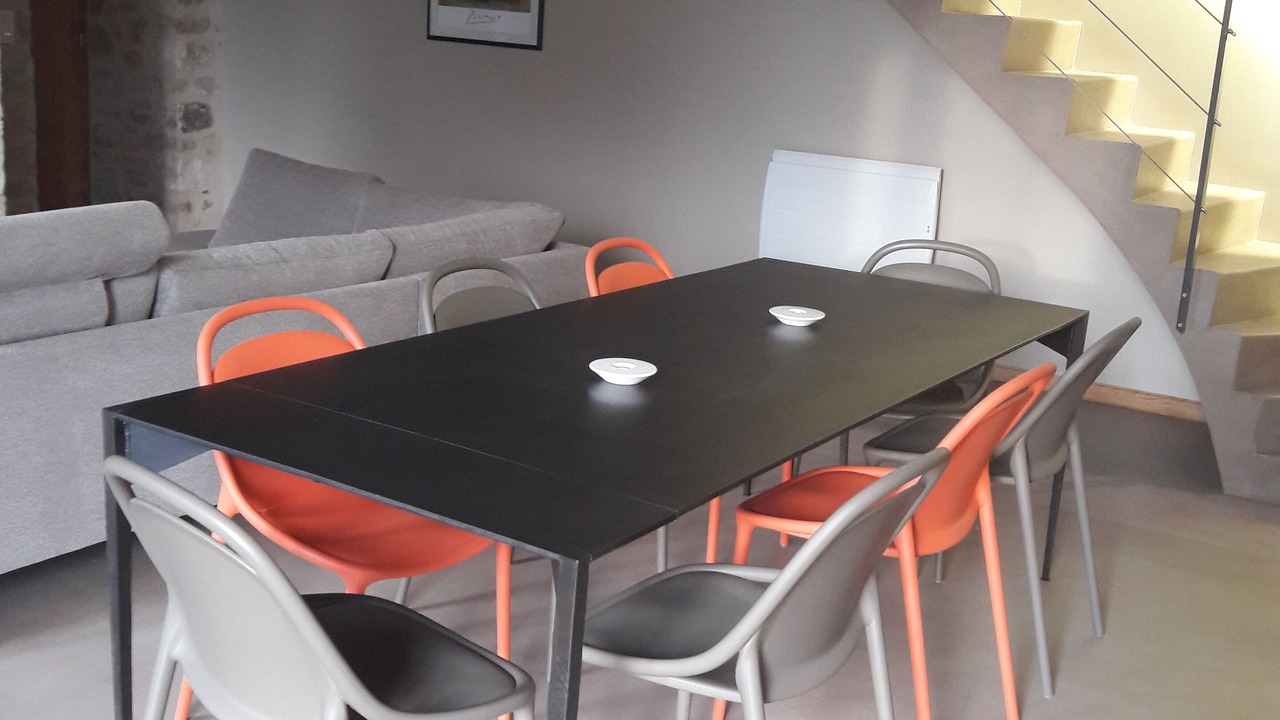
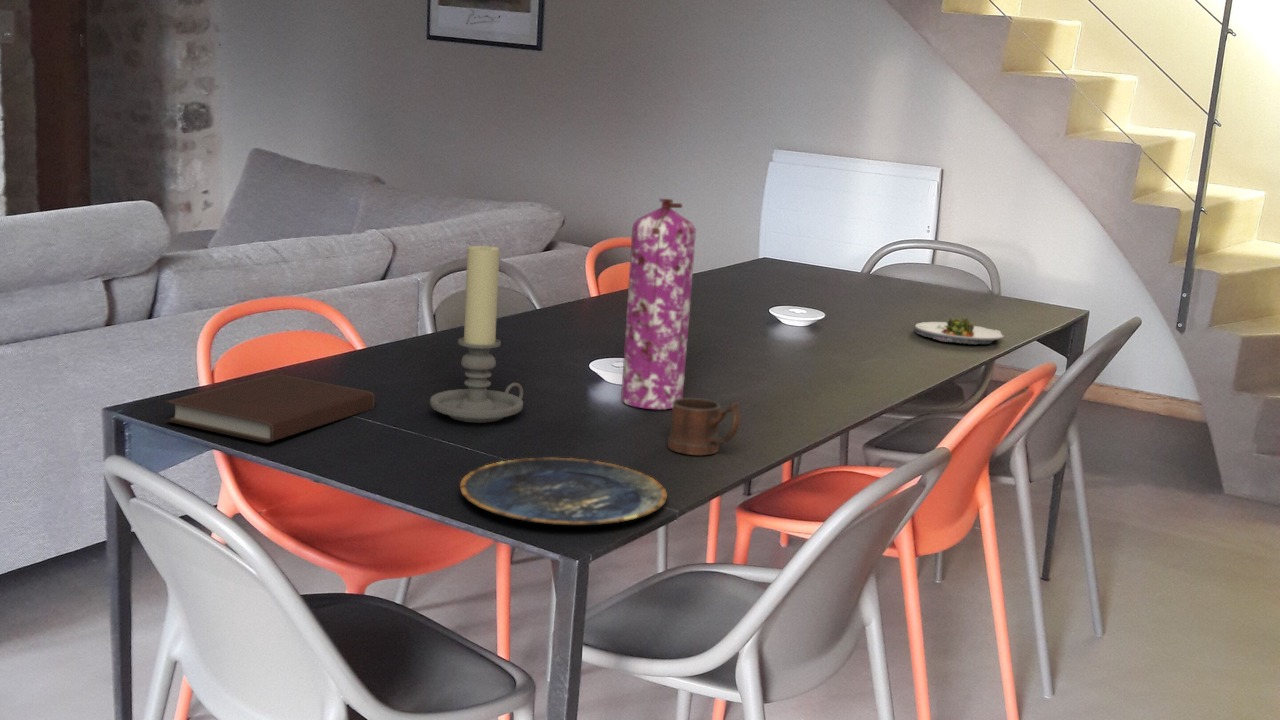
+ candle holder (487, 329)
+ mug (705, 422)
+ gas cylinder (658, 302)
+ plate (563, 492)
+ notebook (273, 405)
+ salad plate (958, 326)
